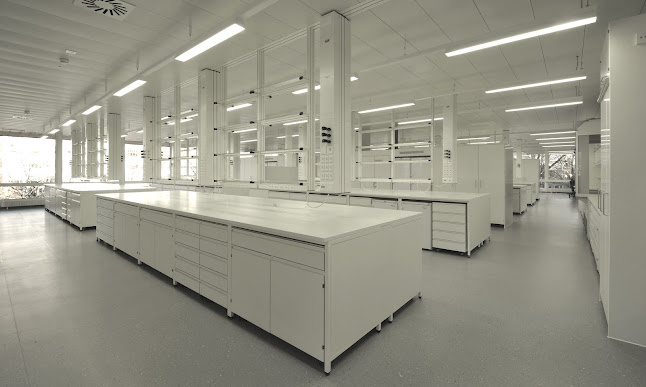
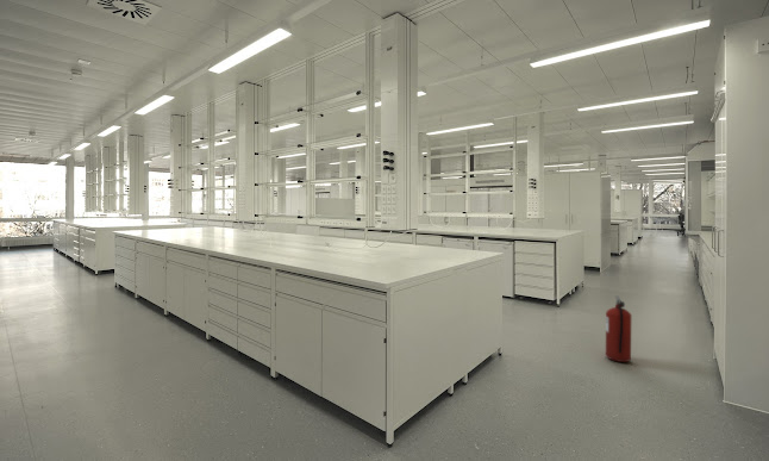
+ fire extinguisher (618, 329)
